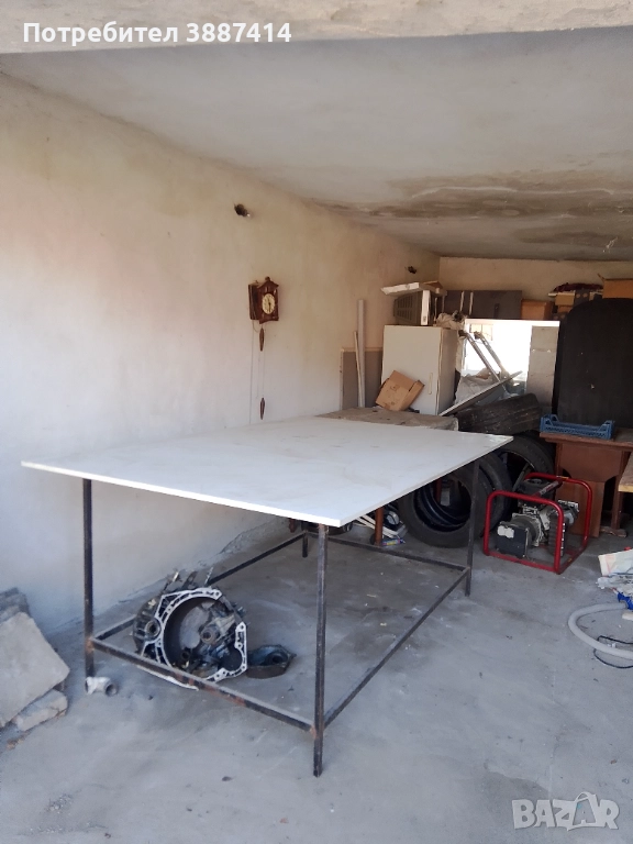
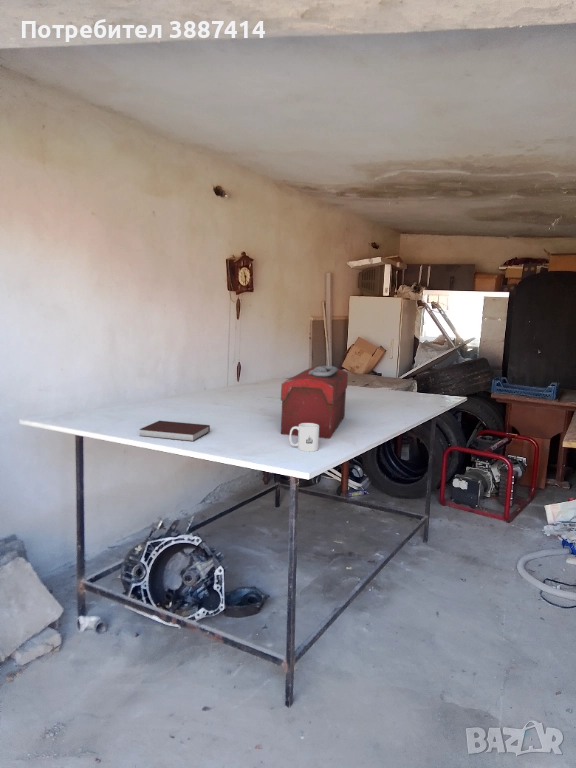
+ toolbox (315, 396)
+ mug (304, 436)
+ notebook (175, 430)
